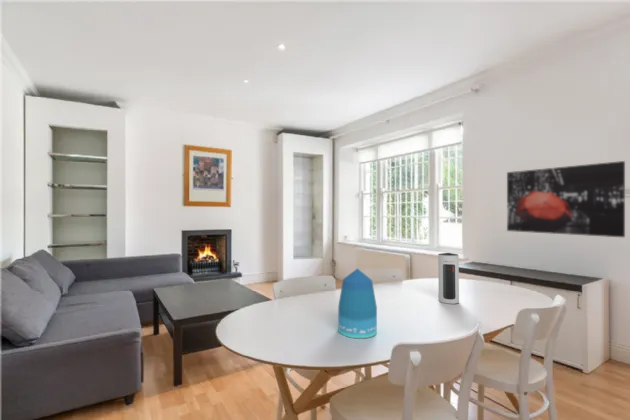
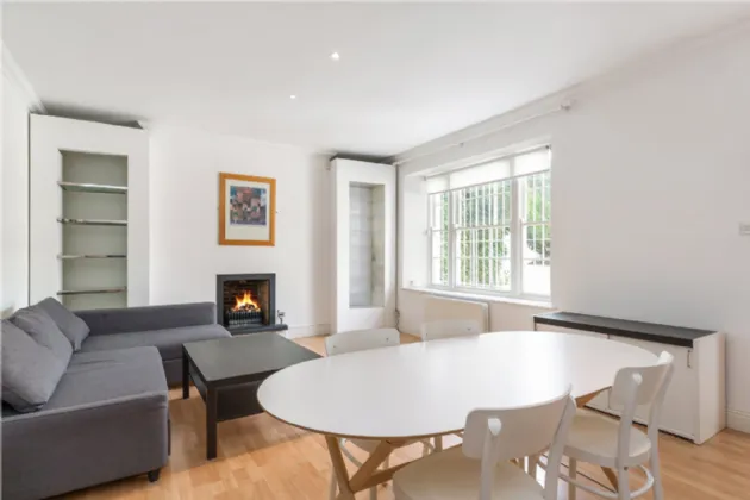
- wall art (558, 200)
- speaker (448, 277)
- vase (357, 299)
